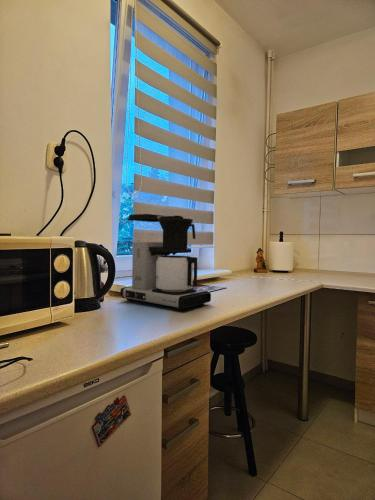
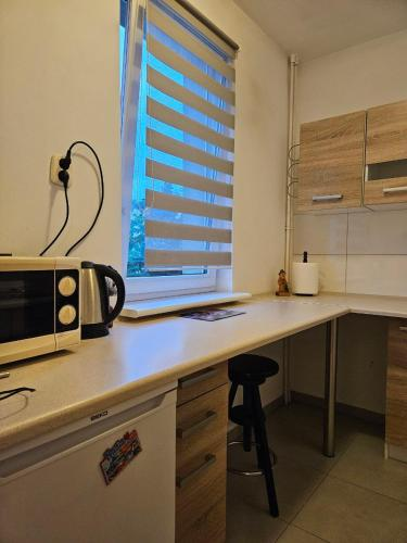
- coffee maker (165, 259)
